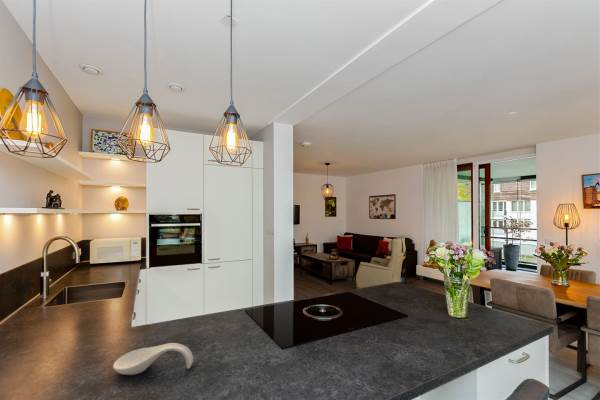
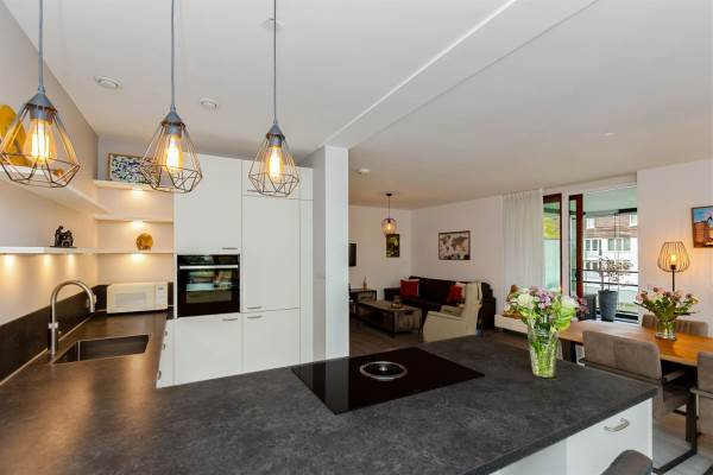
- spoon rest (154, 357)
